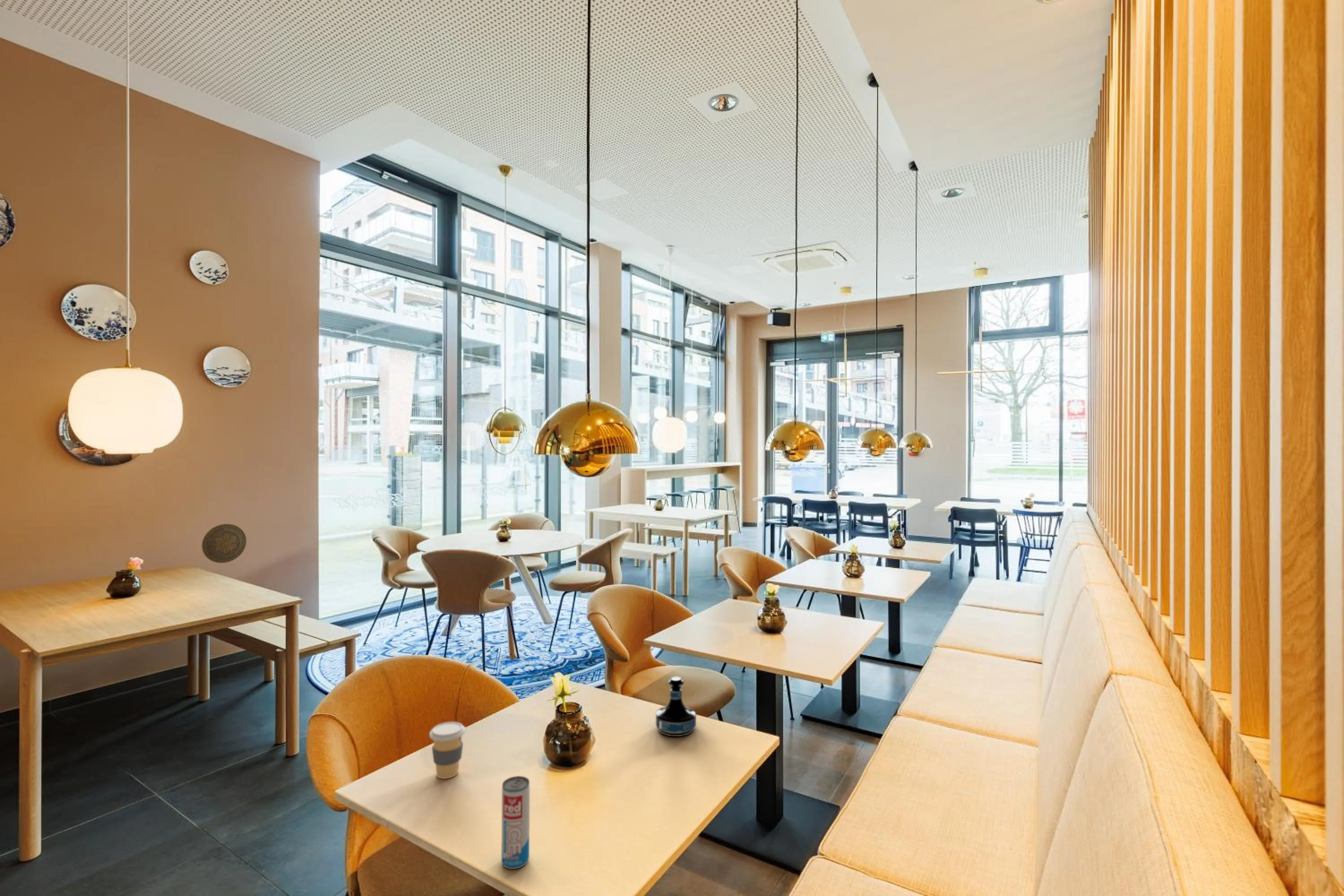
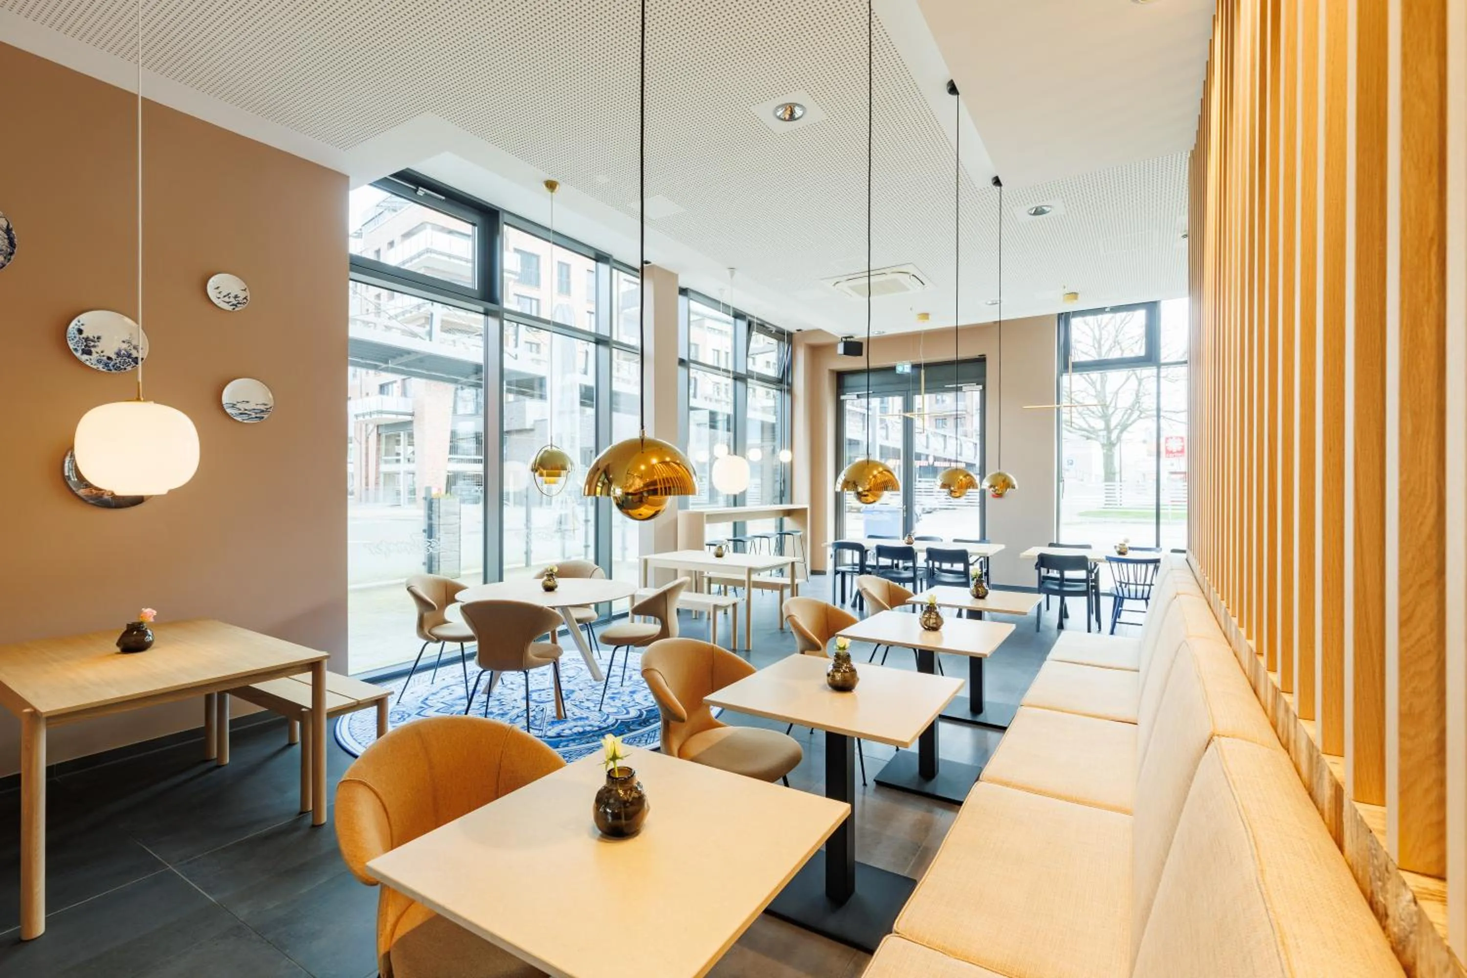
- decorative plate (225, 543)
- tequila bottle (676, 703)
- coffee cup (447, 750)
- beverage can (516, 822)
